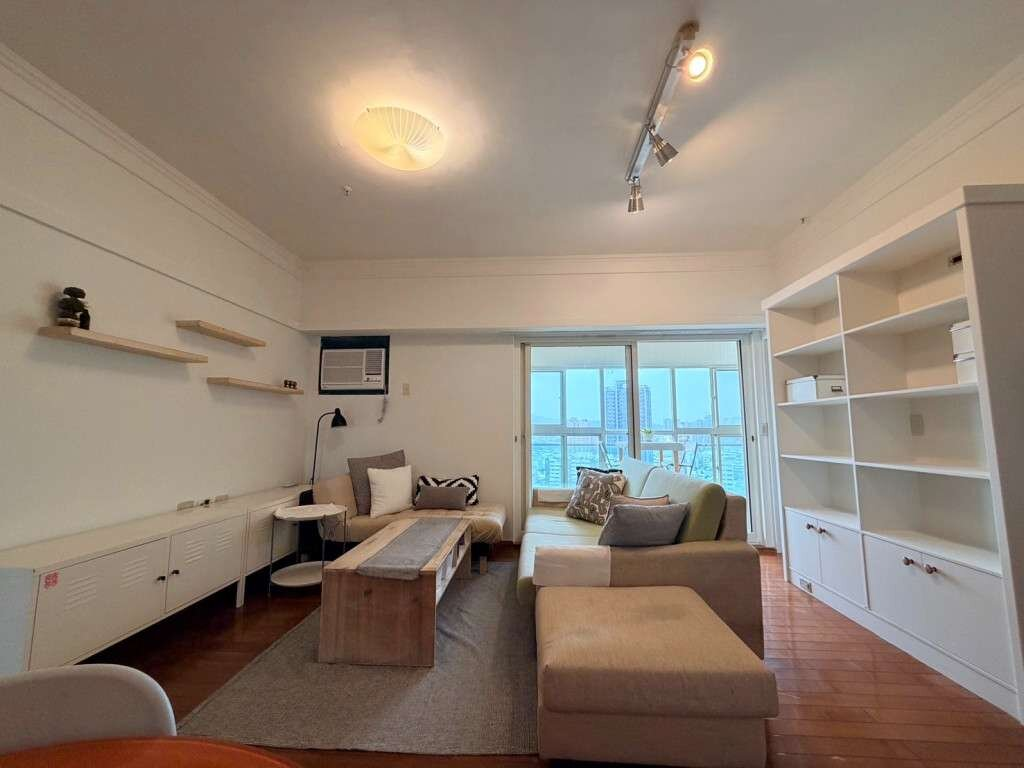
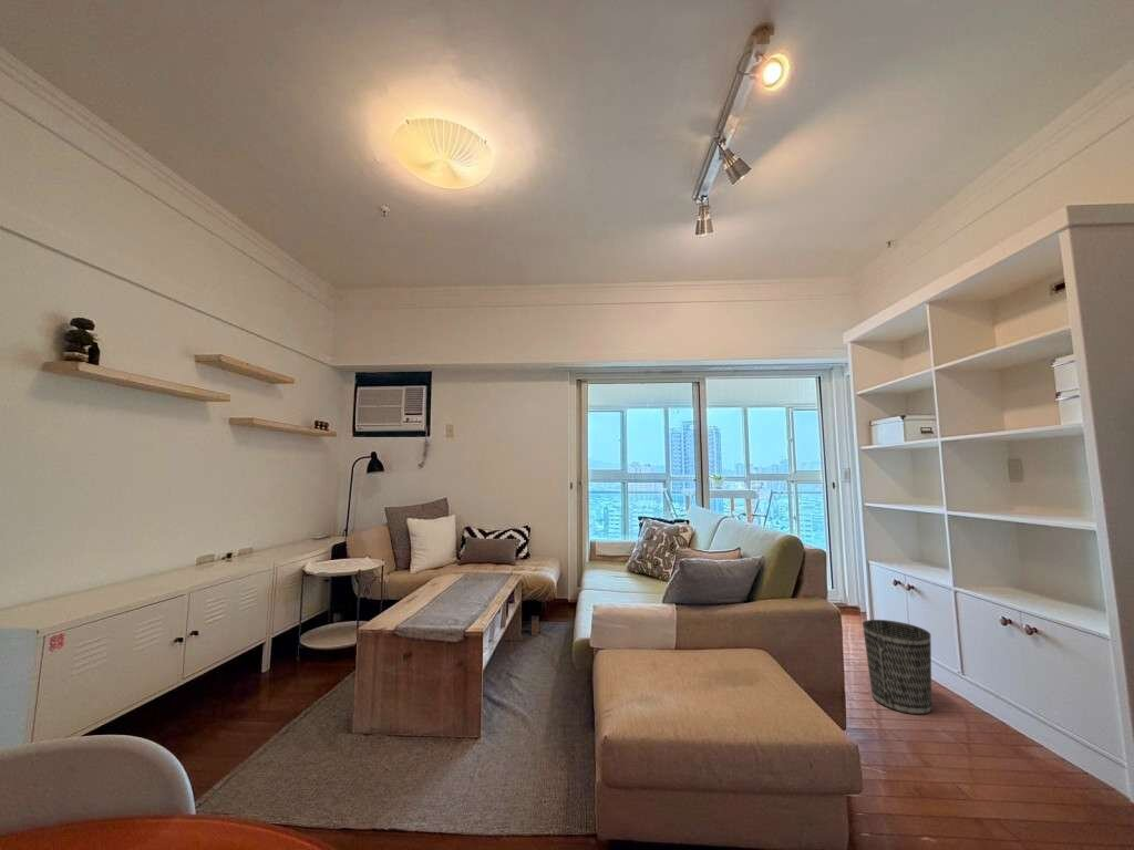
+ wastebasket (898, 664)
